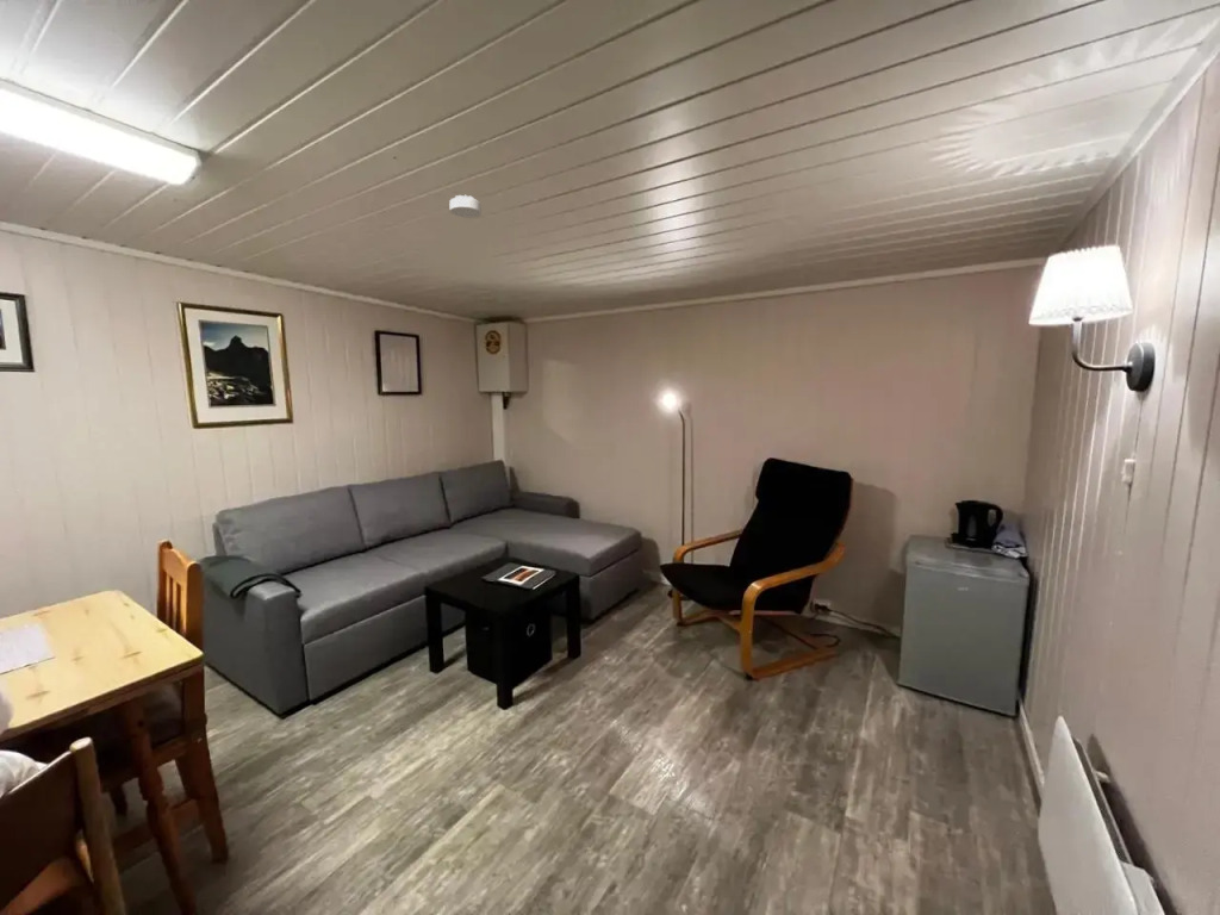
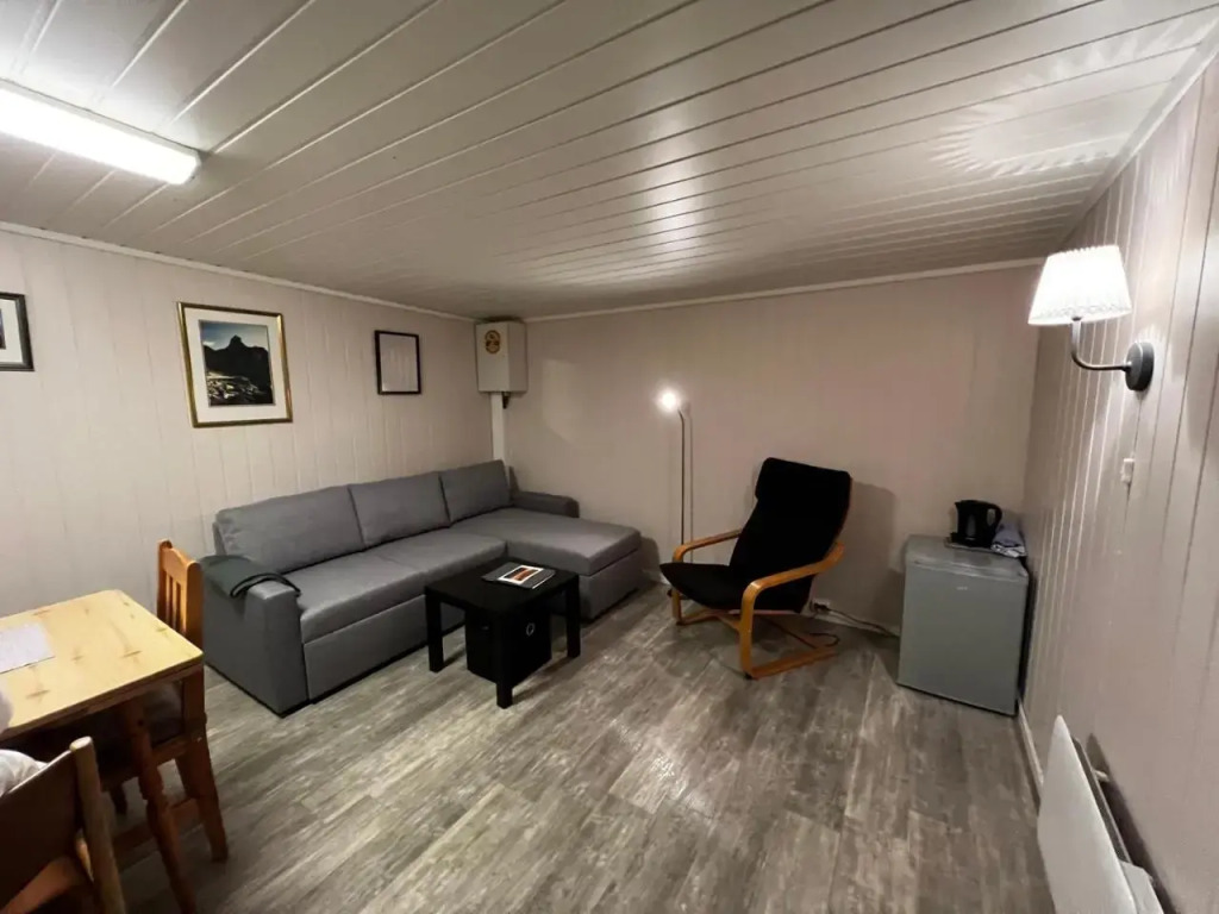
- smoke detector (465, 204)
